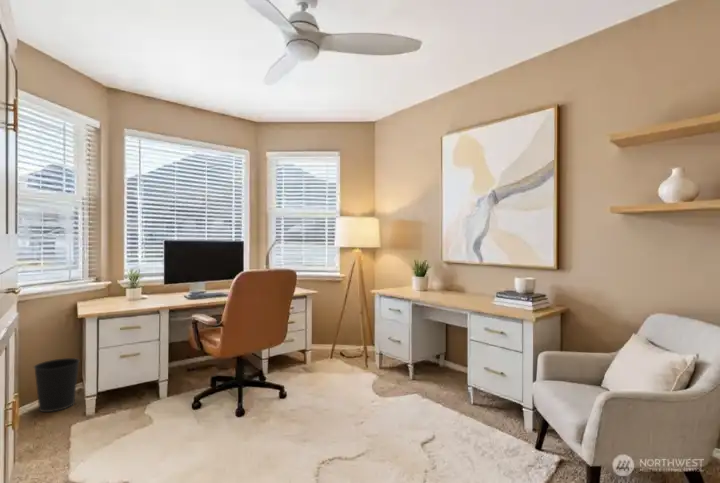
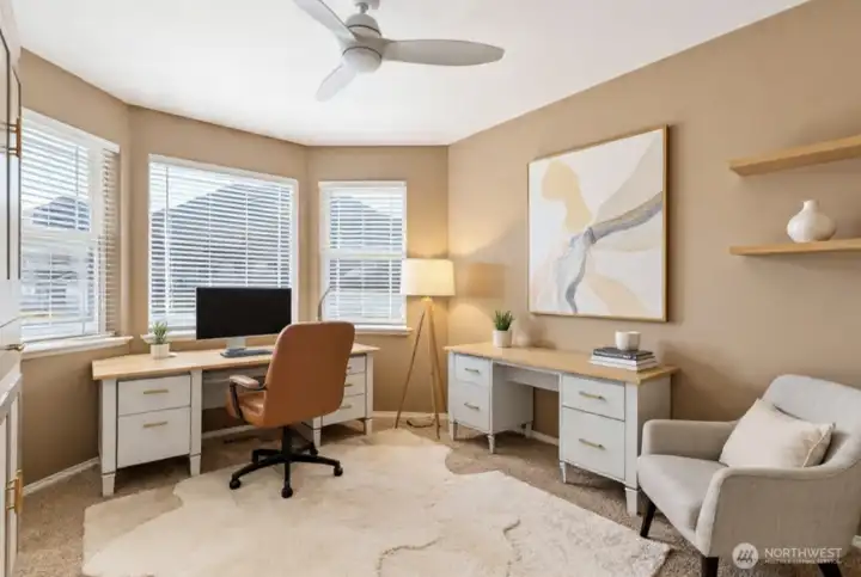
- wastebasket (57, 384)
